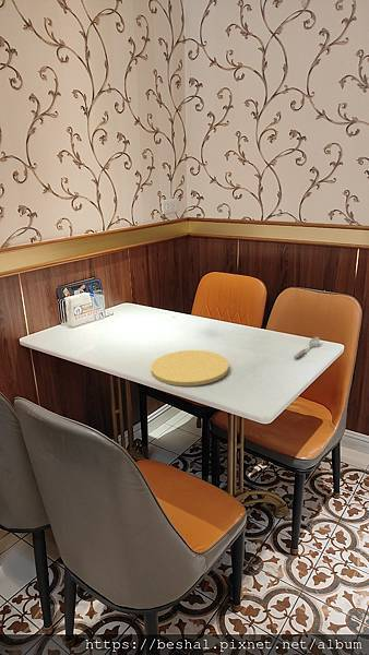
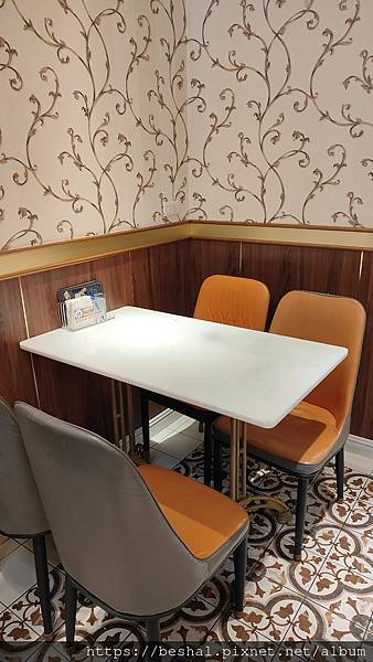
- plate (187, 367)
- spoon (307, 348)
